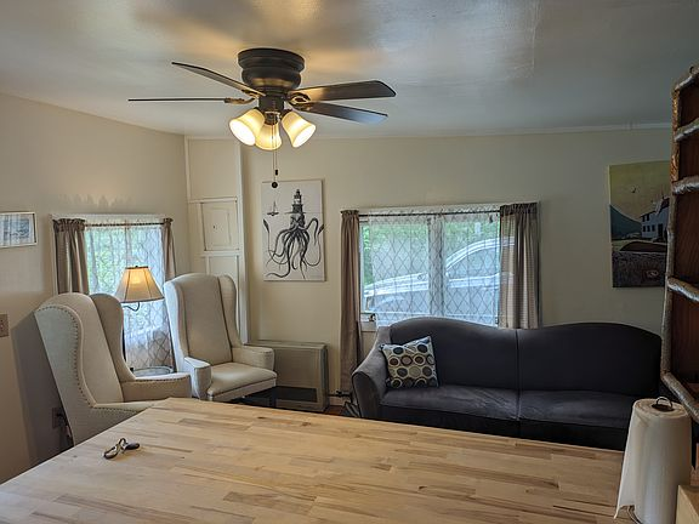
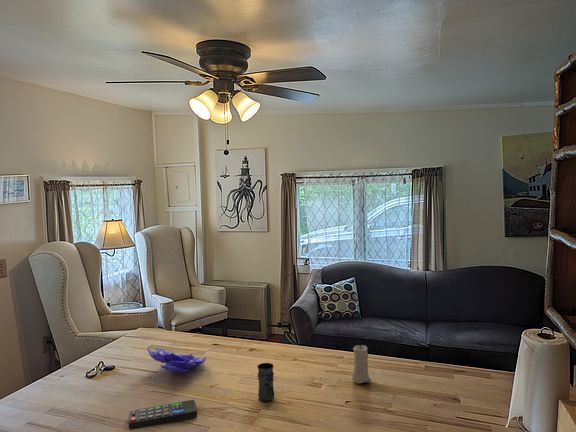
+ remote control (163, 413)
+ decorative bowl (180, 356)
+ candle (361, 362)
+ jar (265, 381)
